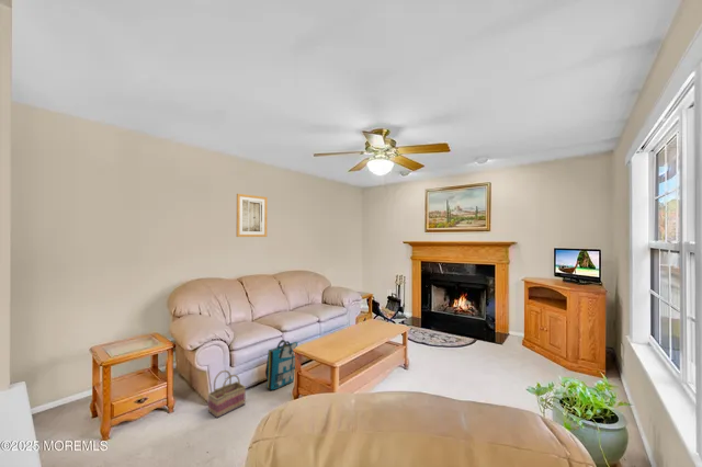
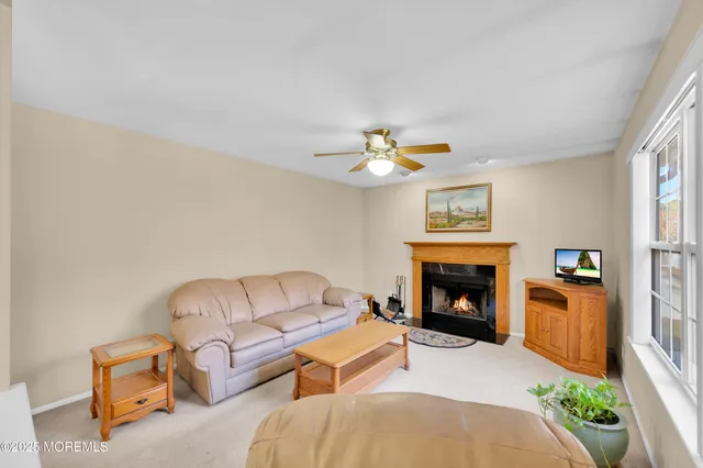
- wall art (252, 216)
- tote bag (280, 361)
- basket (227, 390)
